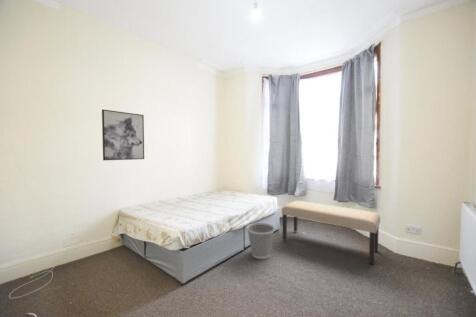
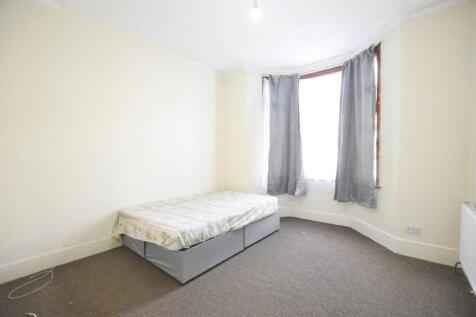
- wastebasket (260, 240)
- wall art (124, 136)
- bench (328, 223)
